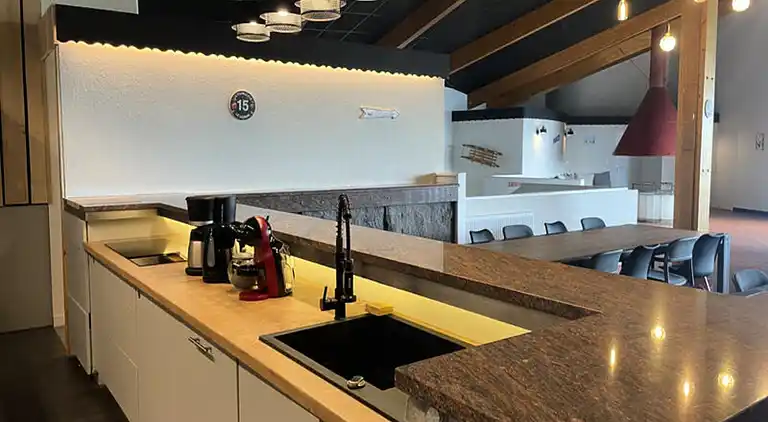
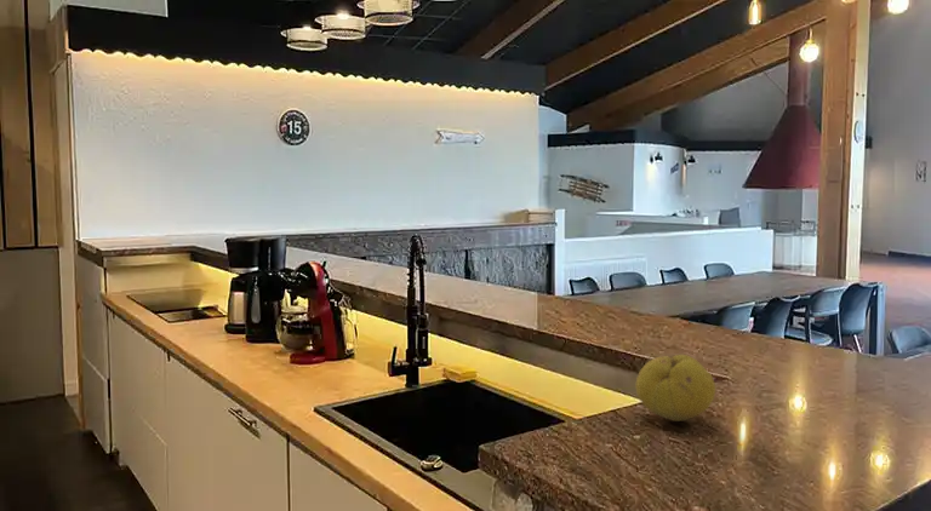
+ fruit (675, 387)
